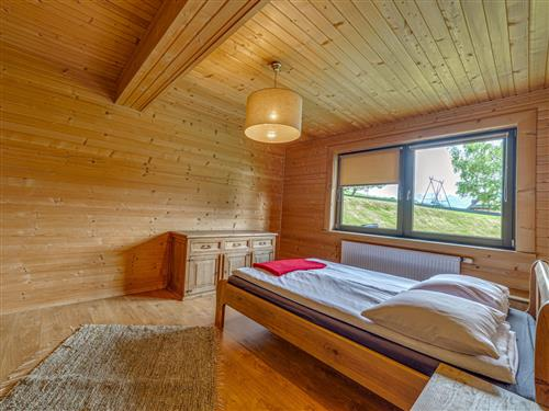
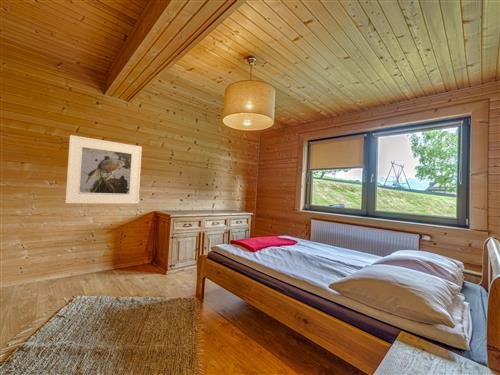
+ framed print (107, 172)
